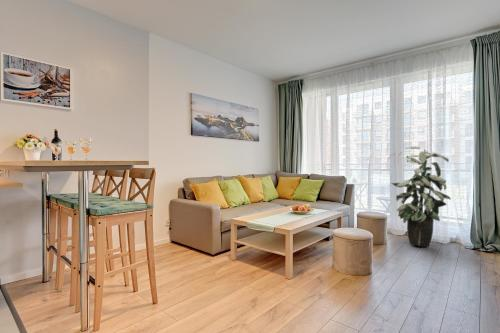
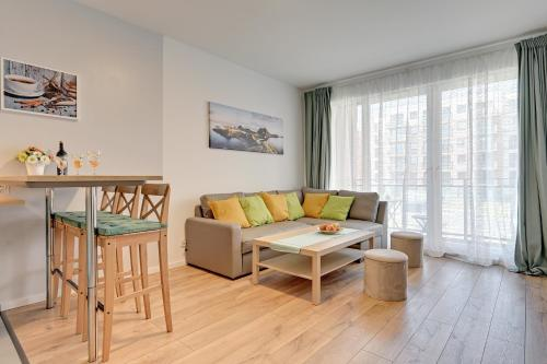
- indoor plant (418, 196)
